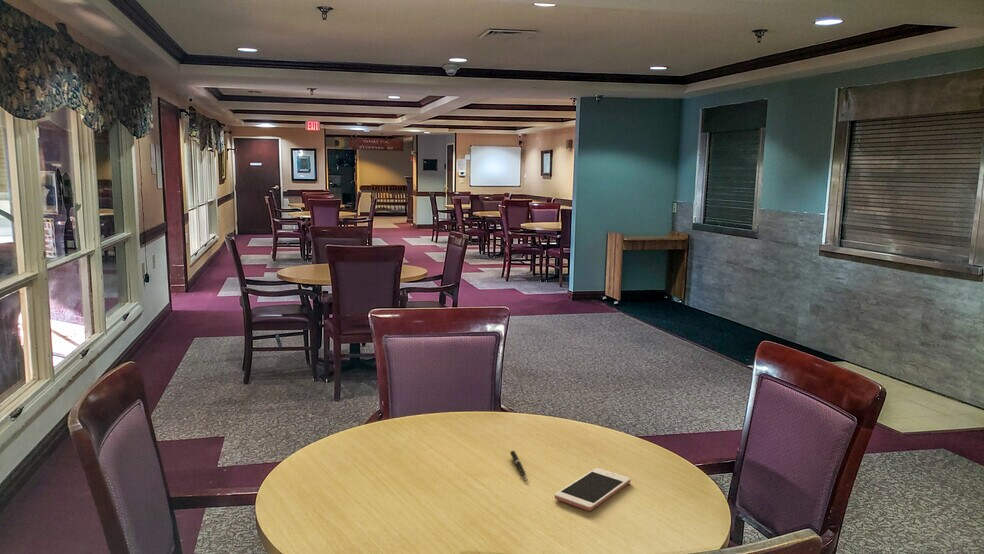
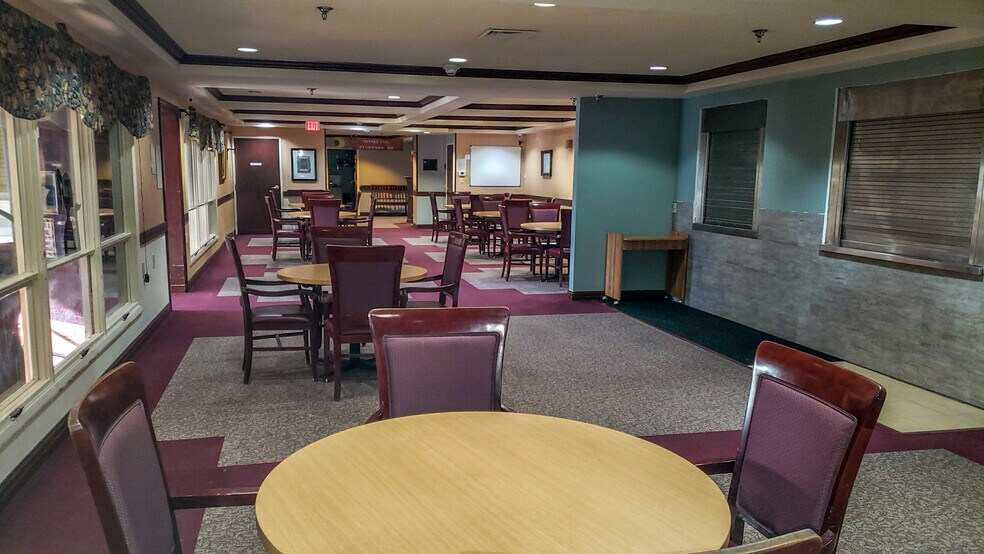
- cell phone (593, 488)
- pen (519, 465)
